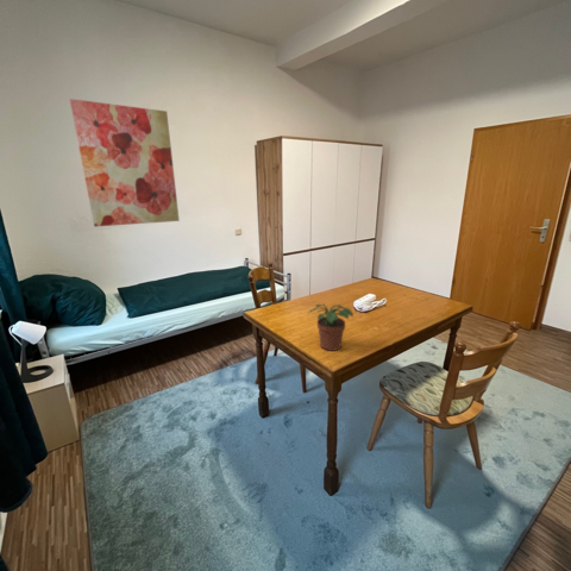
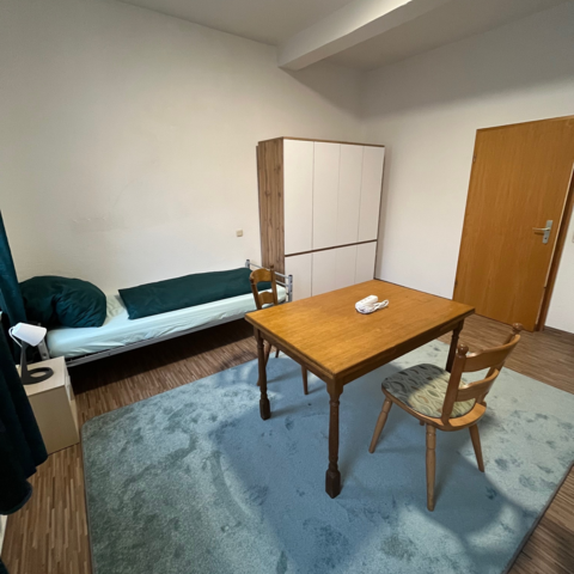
- wall art (131, 168)
- potted plant (330, 326)
